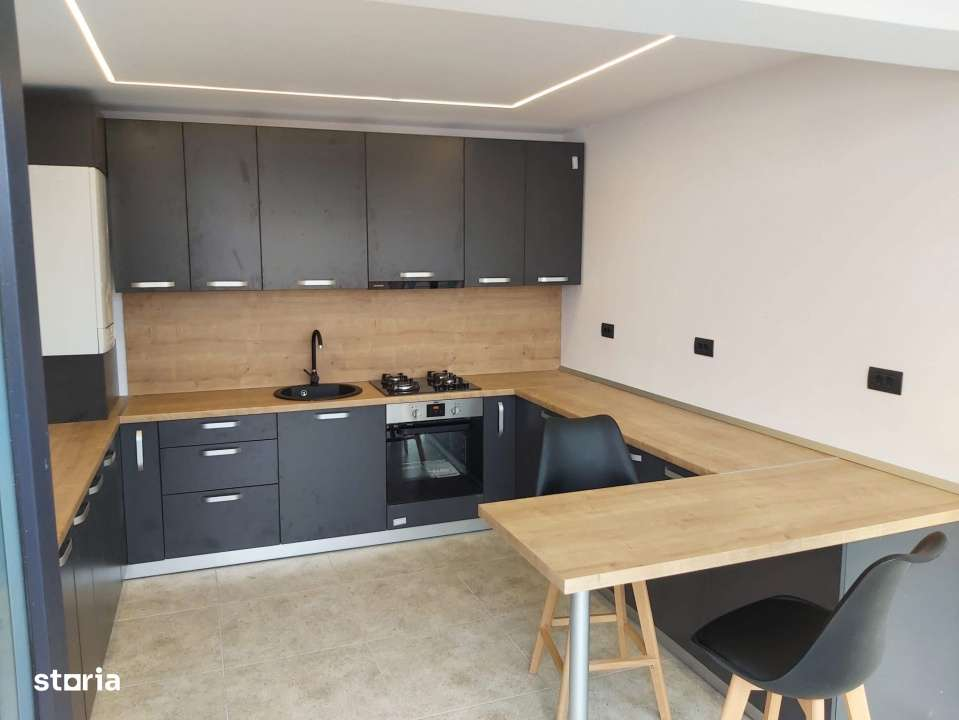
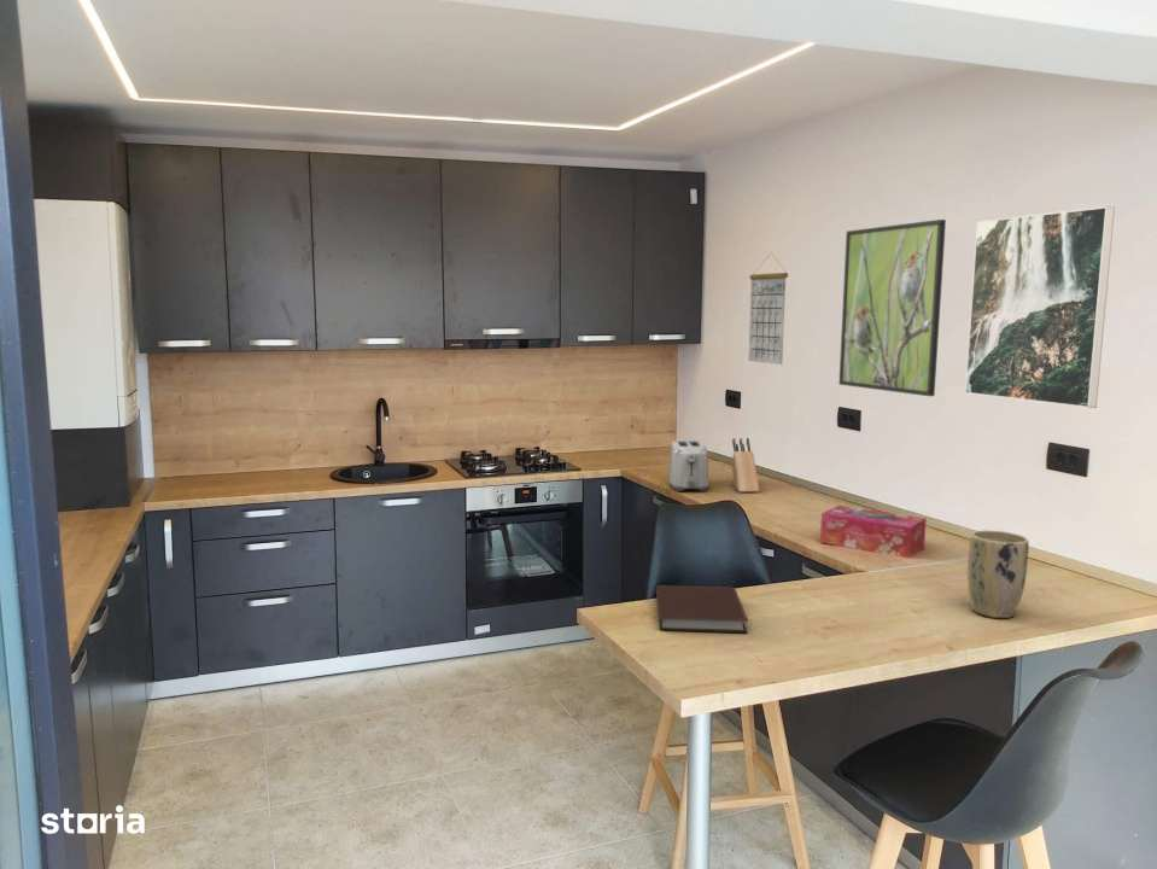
+ tissue box (872, 530)
+ plant pot (997, 575)
+ toaster (688, 465)
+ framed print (887, 309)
+ knife block (744, 463)
+ calendar (766, 308)
+ notebook (699, 607)
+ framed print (1033, 308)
